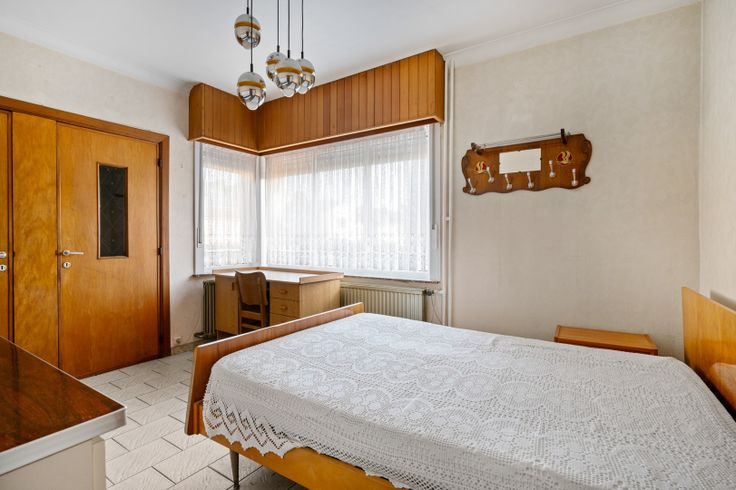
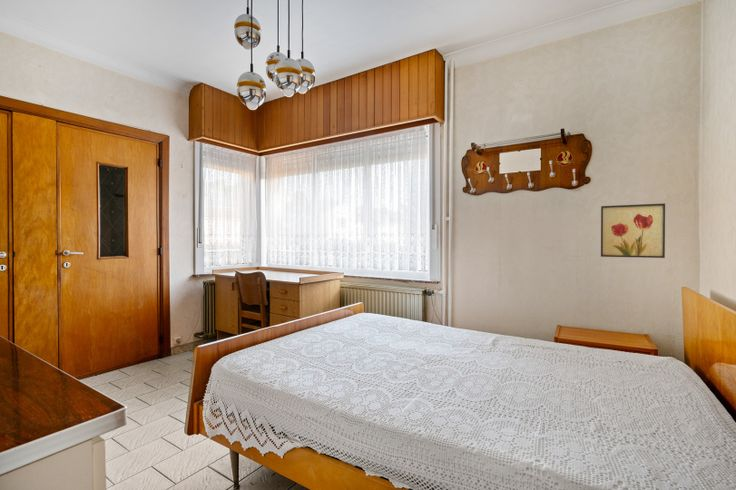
+ wall art (631, 231)
